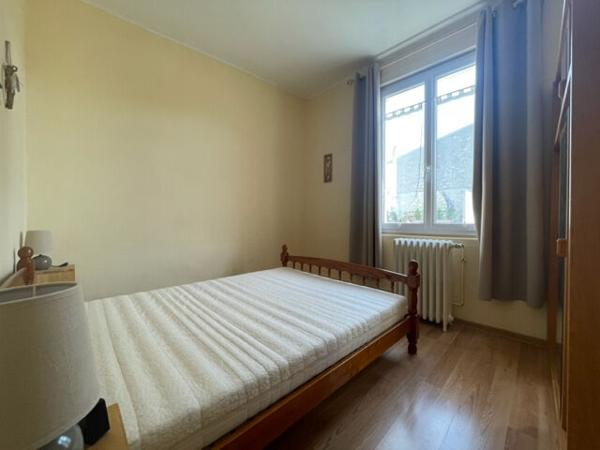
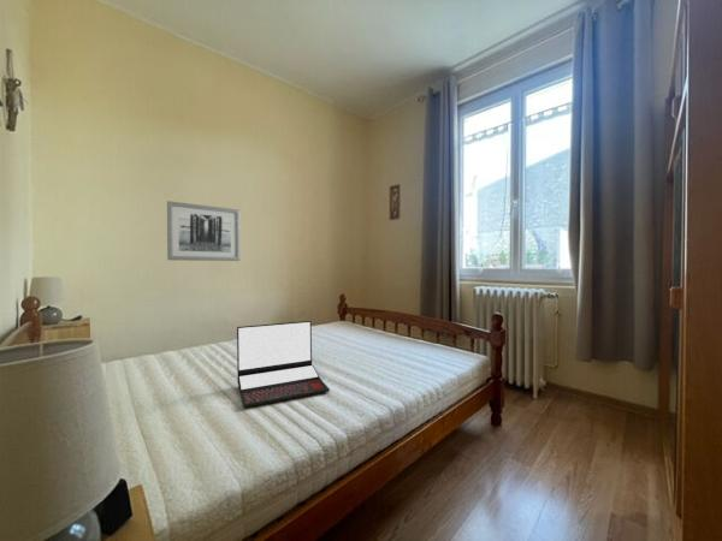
+ wall art (206, 233)
+ laptop (282, 358)
